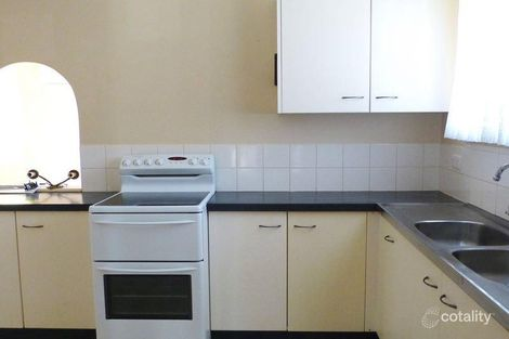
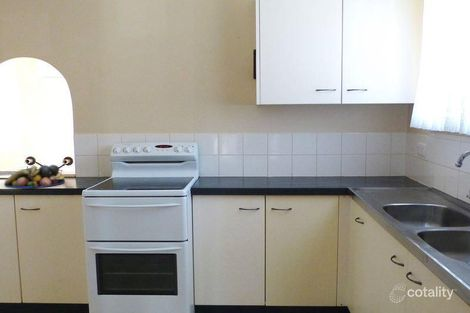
+ fruit bowl (35, 174)
